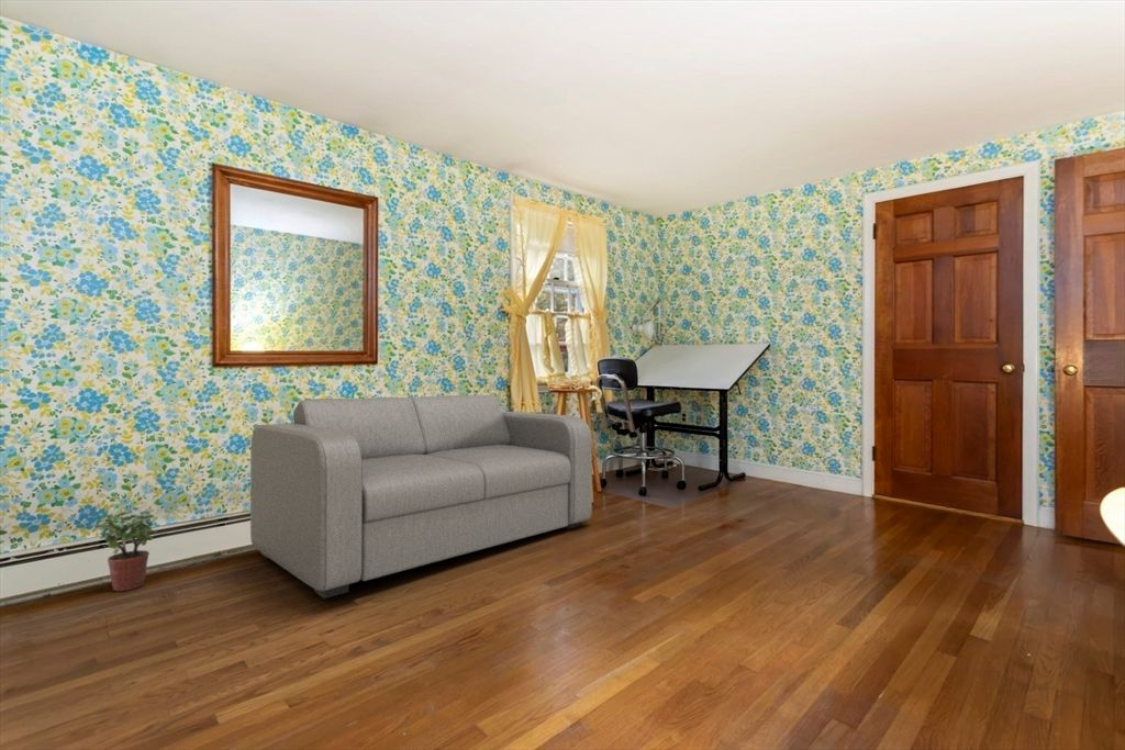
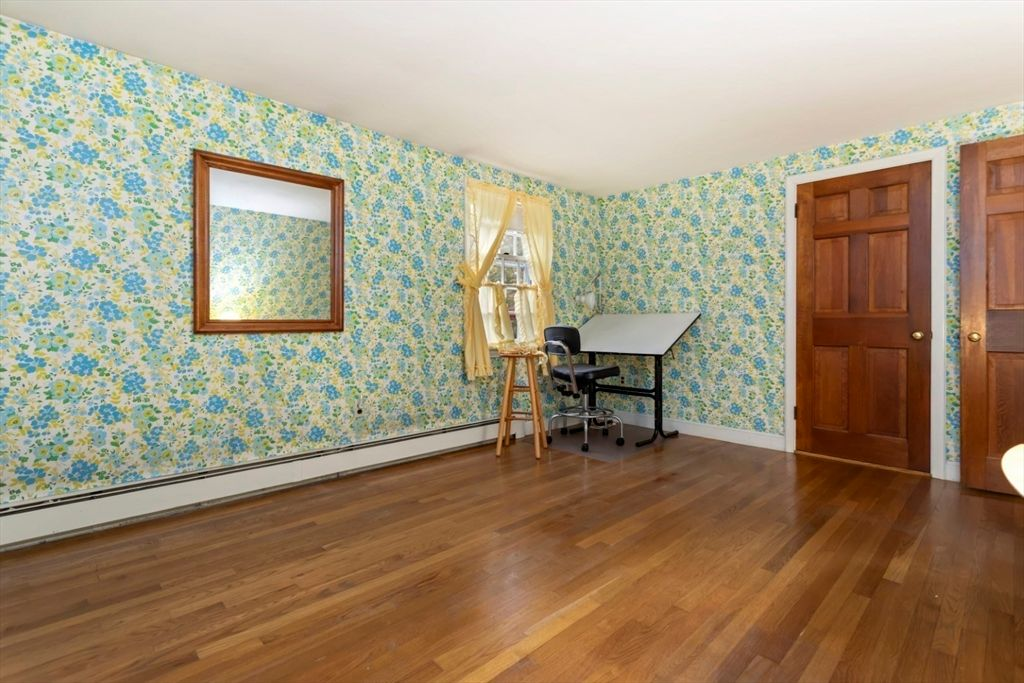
- potted plant (124, 547)
- loveseat (433, 468)
